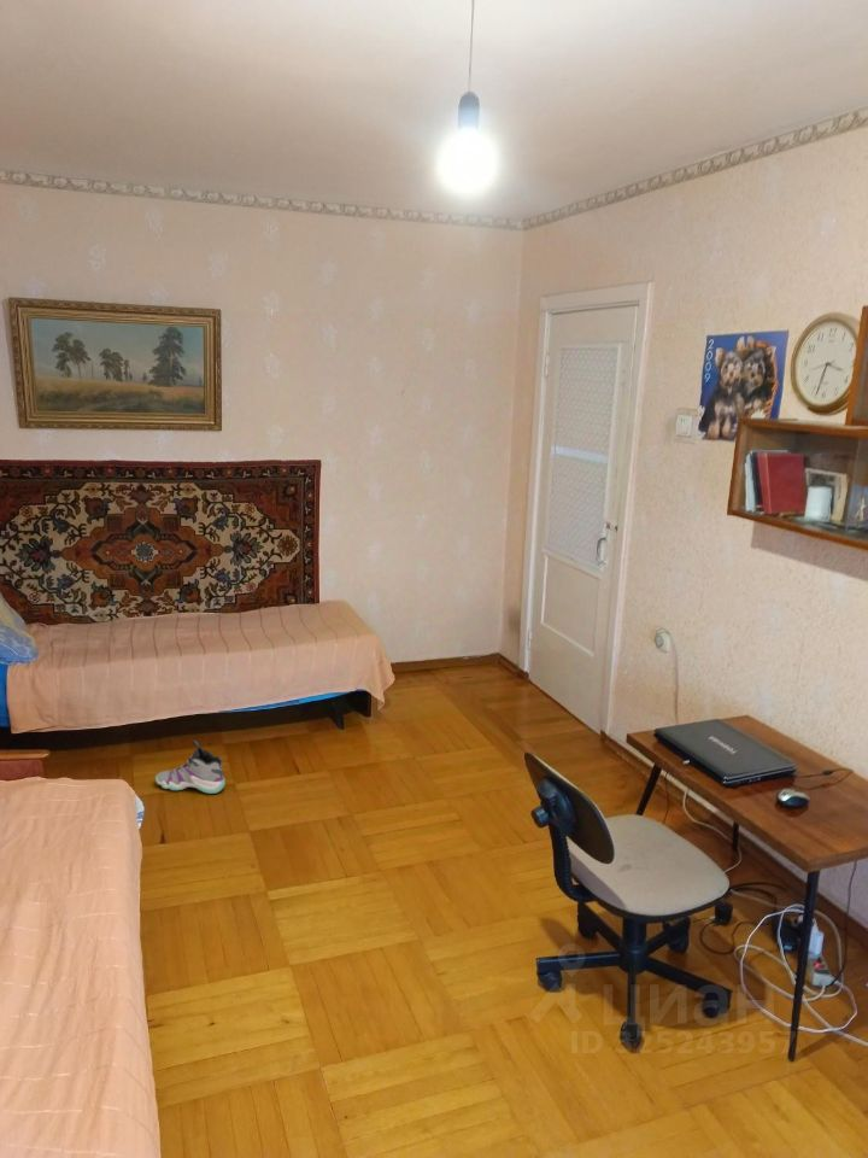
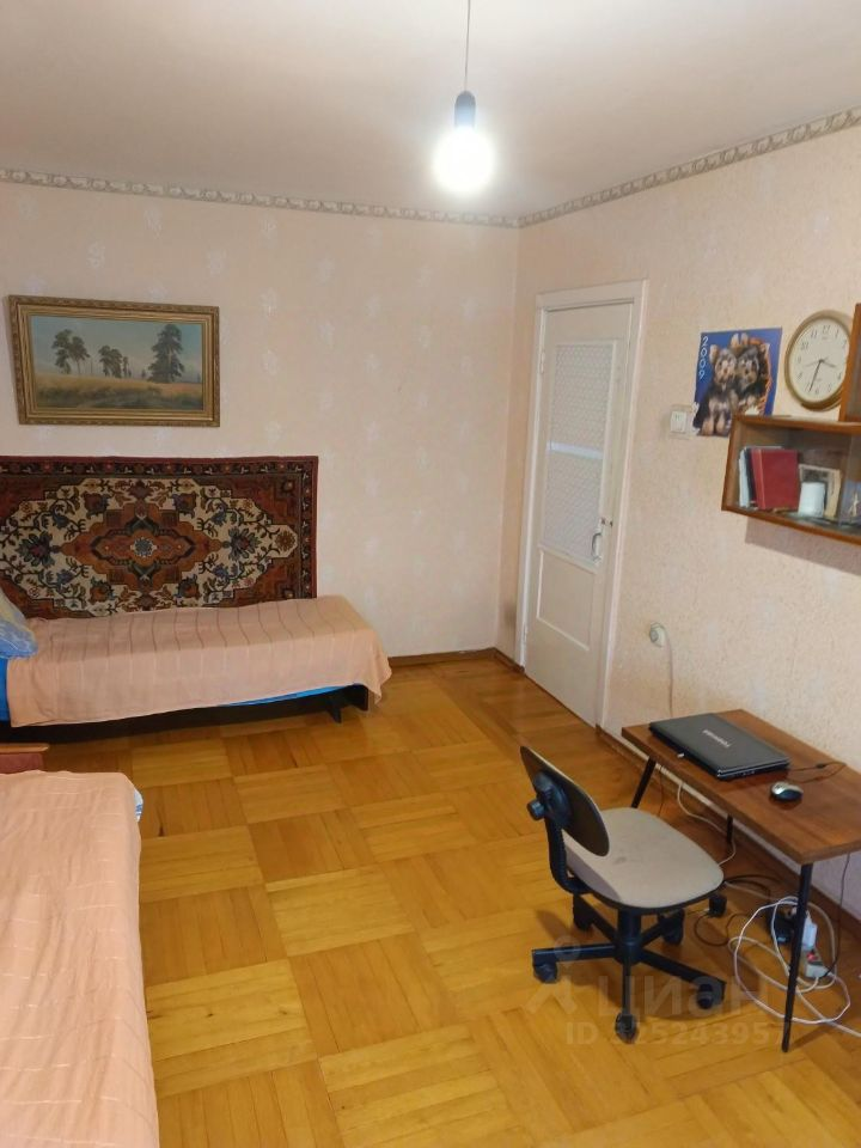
- sneaker (189, 764)
